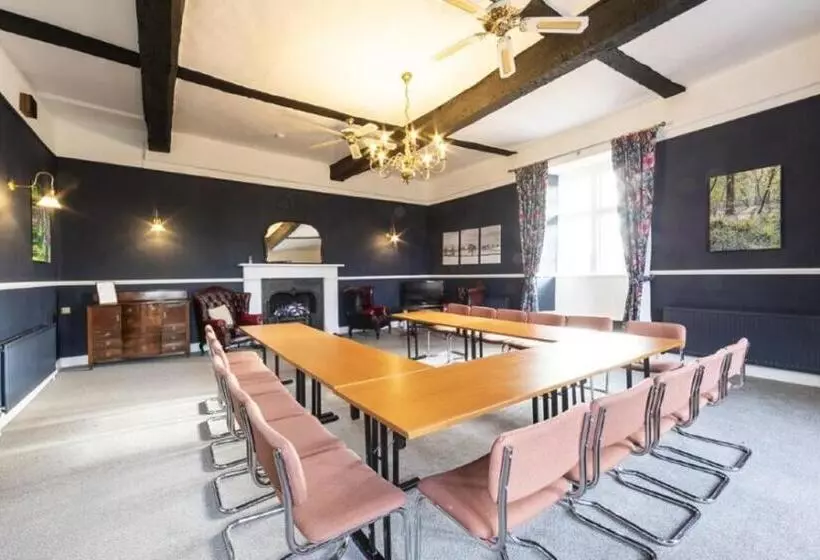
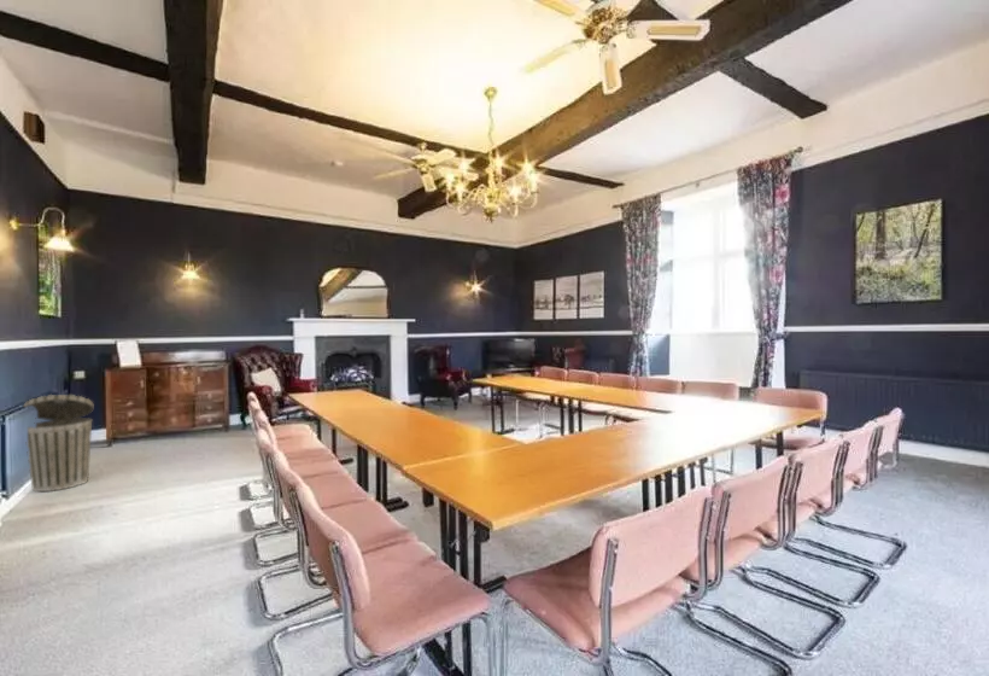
+ trash can (59, 438)
